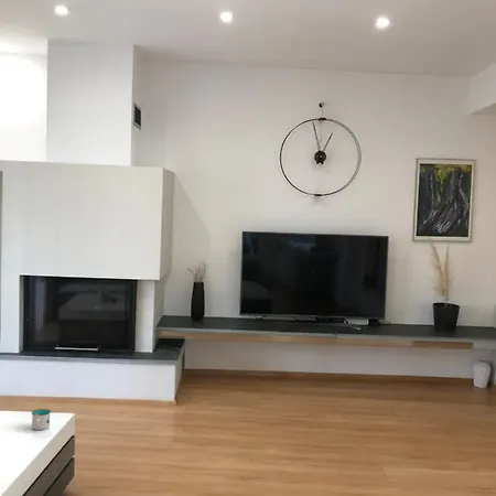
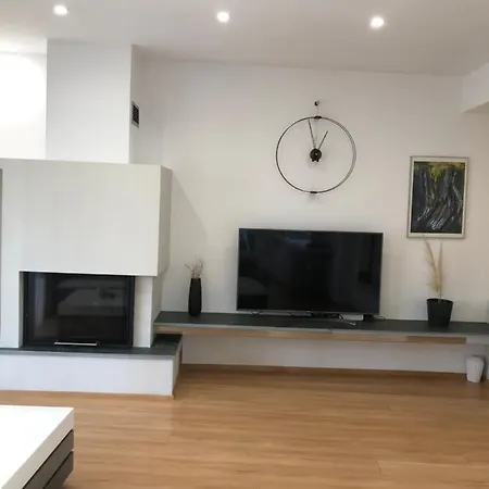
- mug (40, 420)
